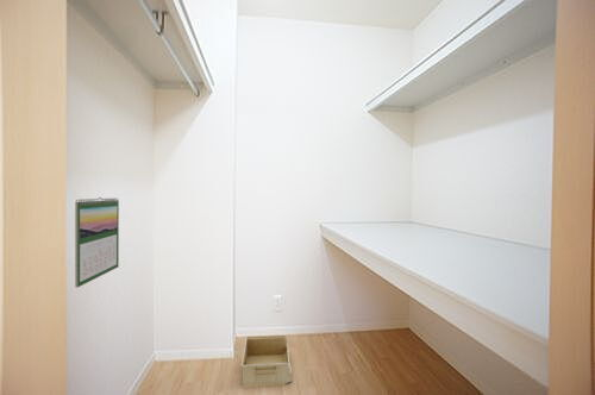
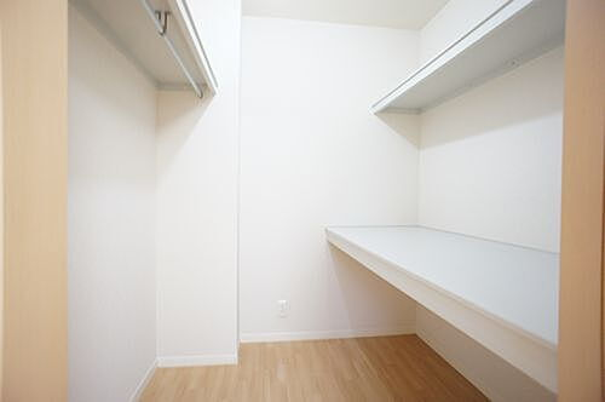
- calendar (99, 236)
- storage bin (267, 358)
